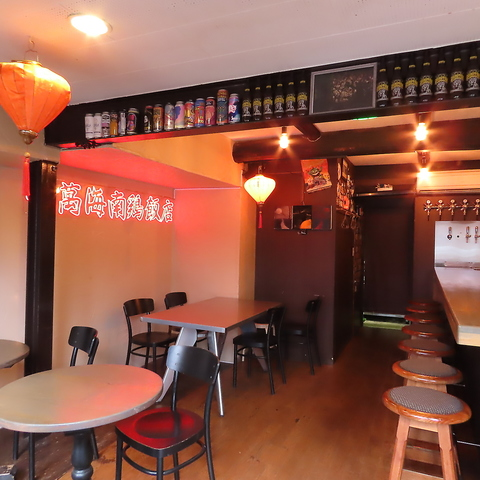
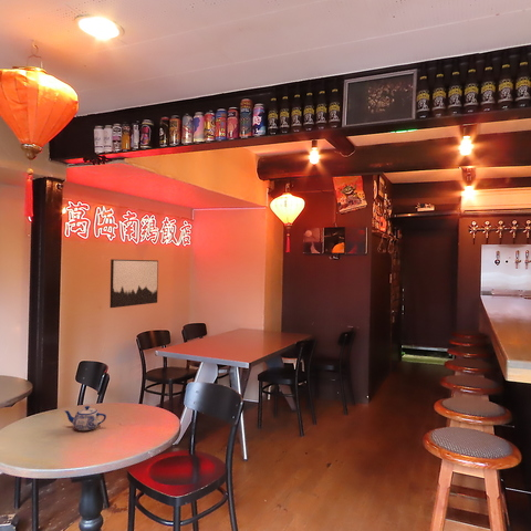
+ wall art (135, 282)
+ teapot (84, 416)
